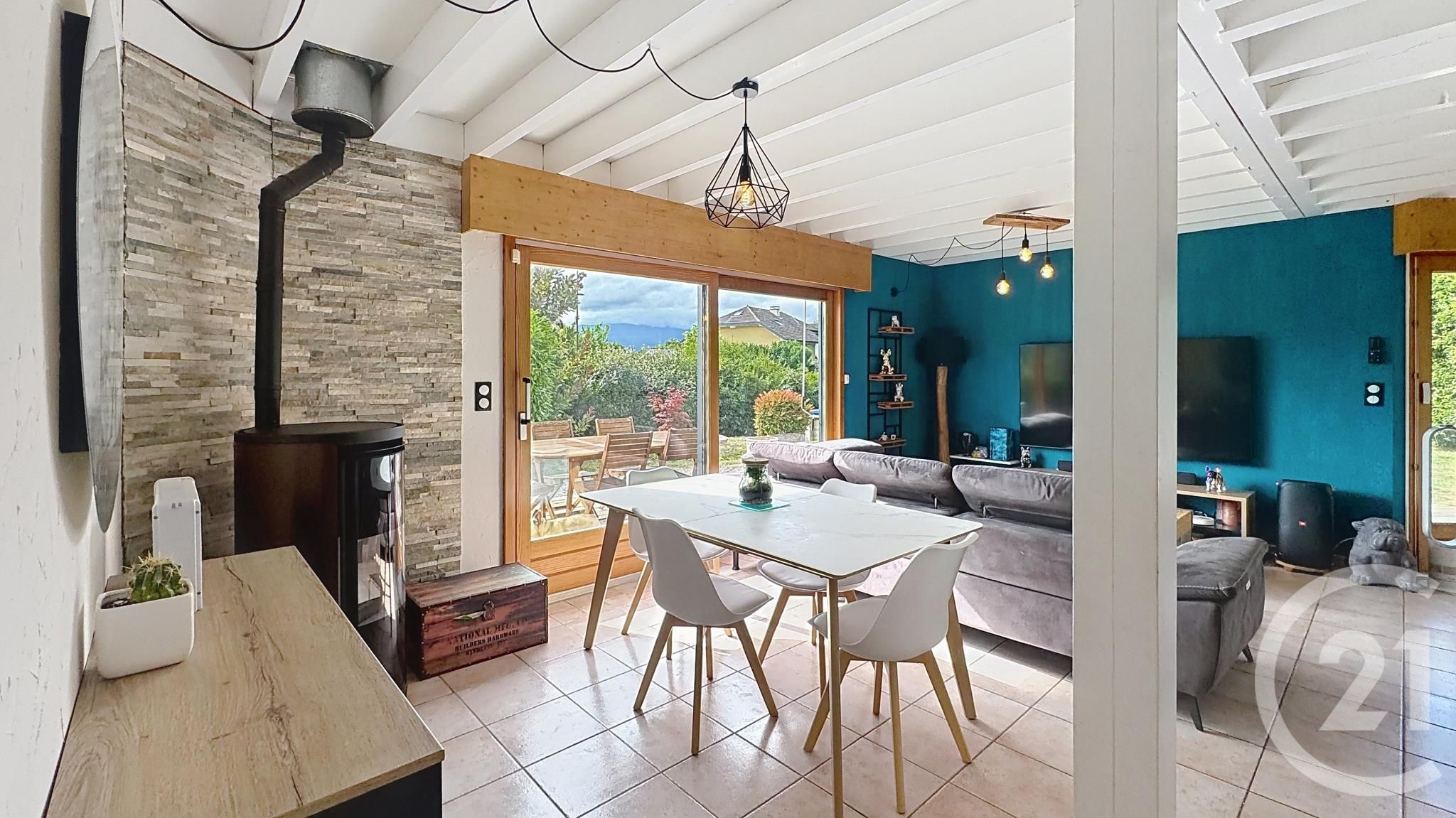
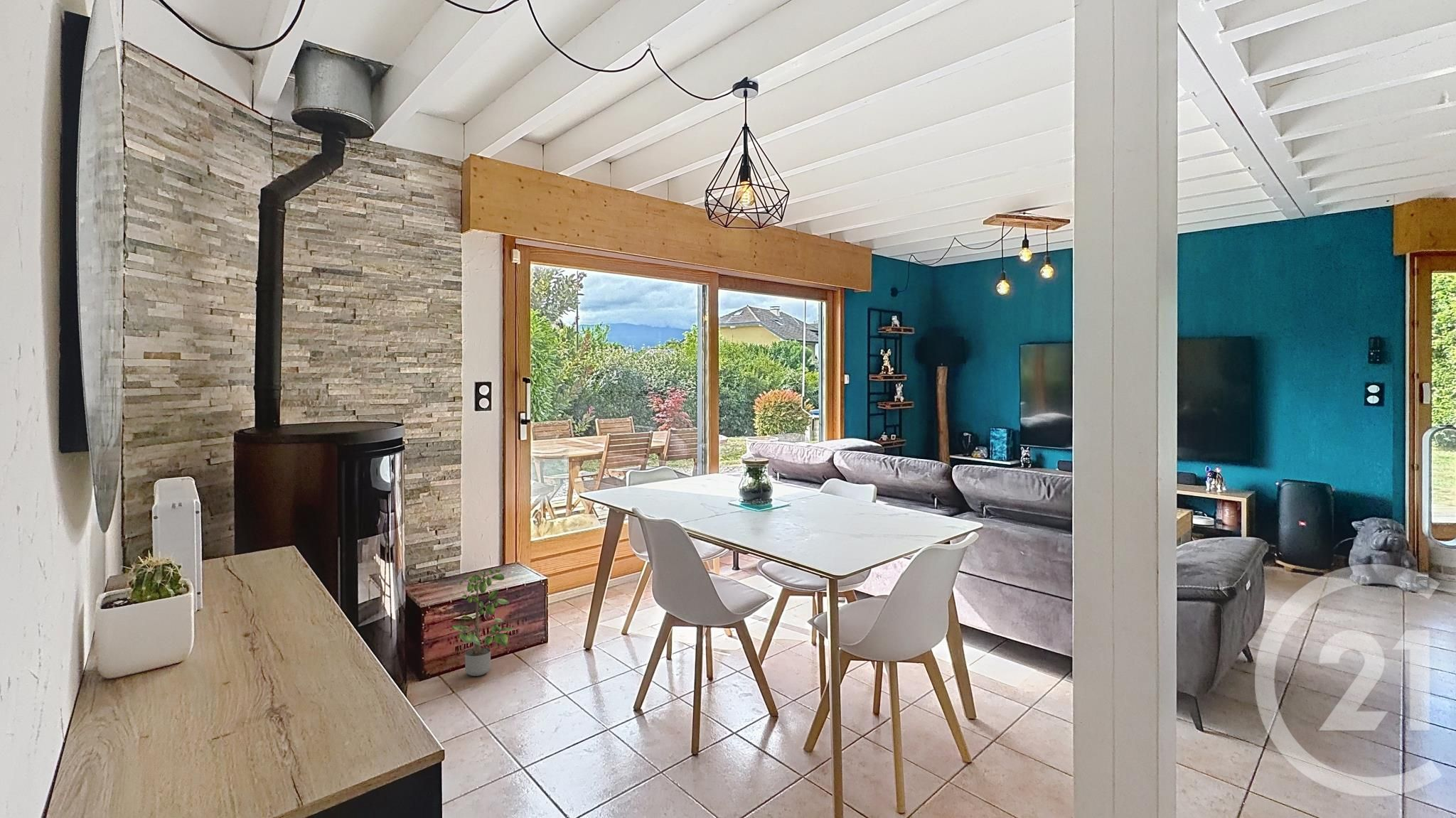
+ potted plant (488, 613)
